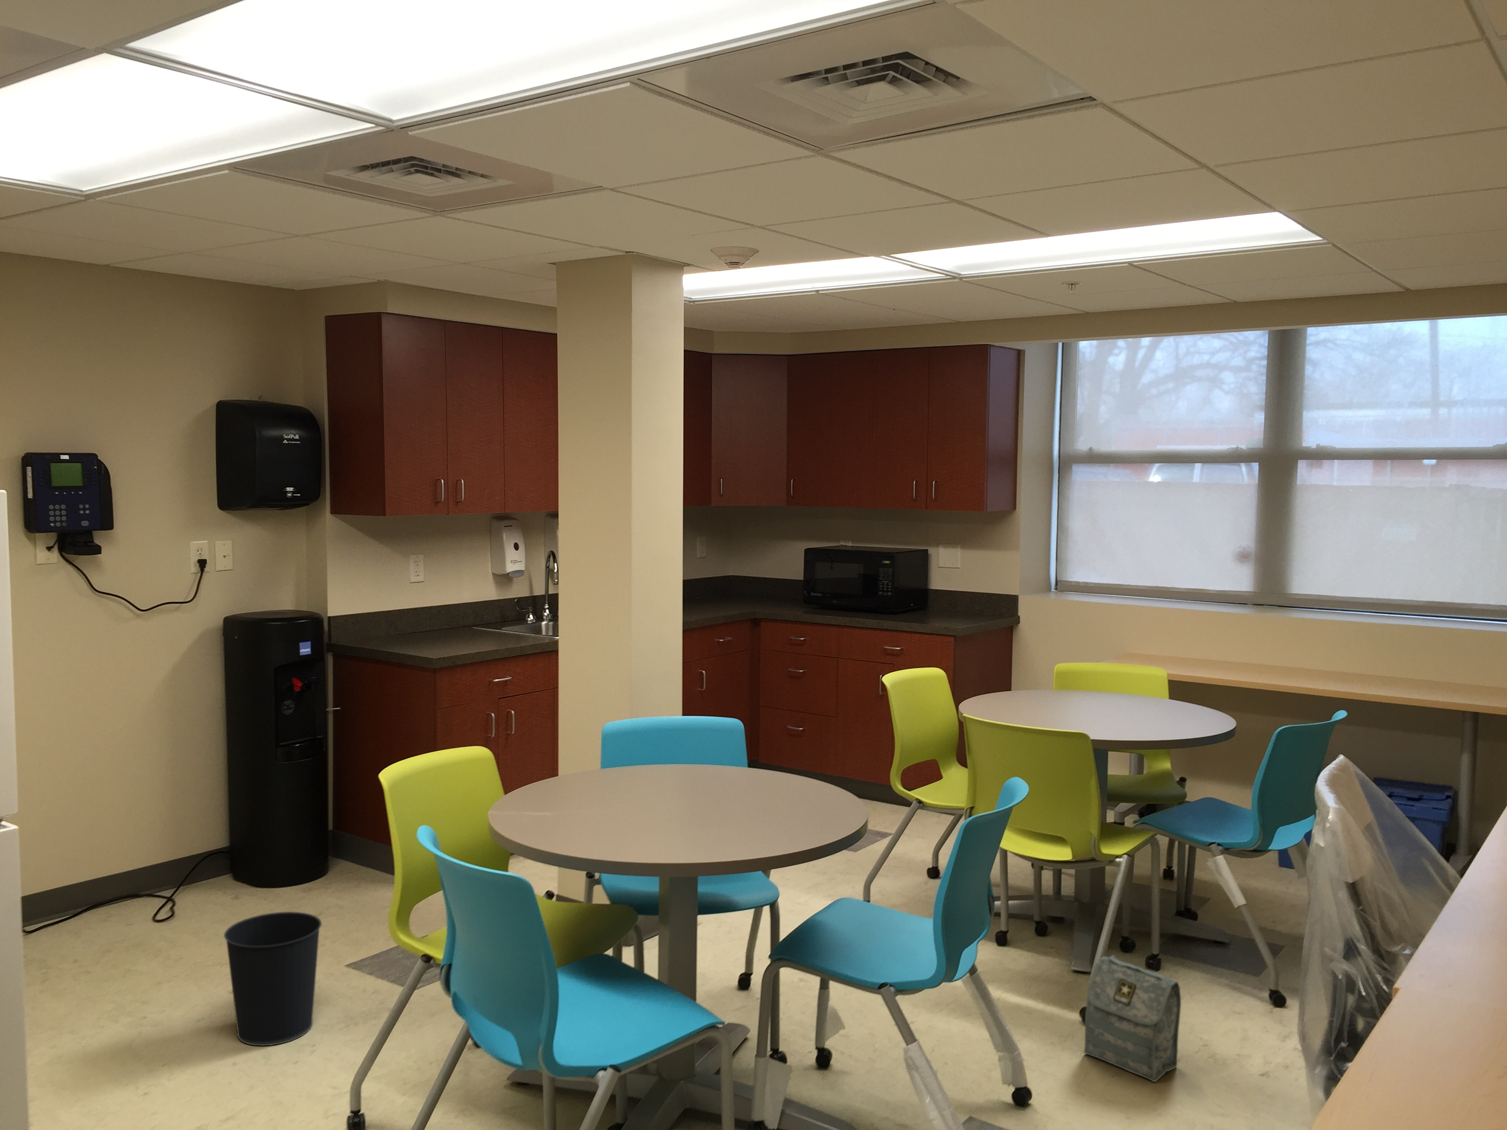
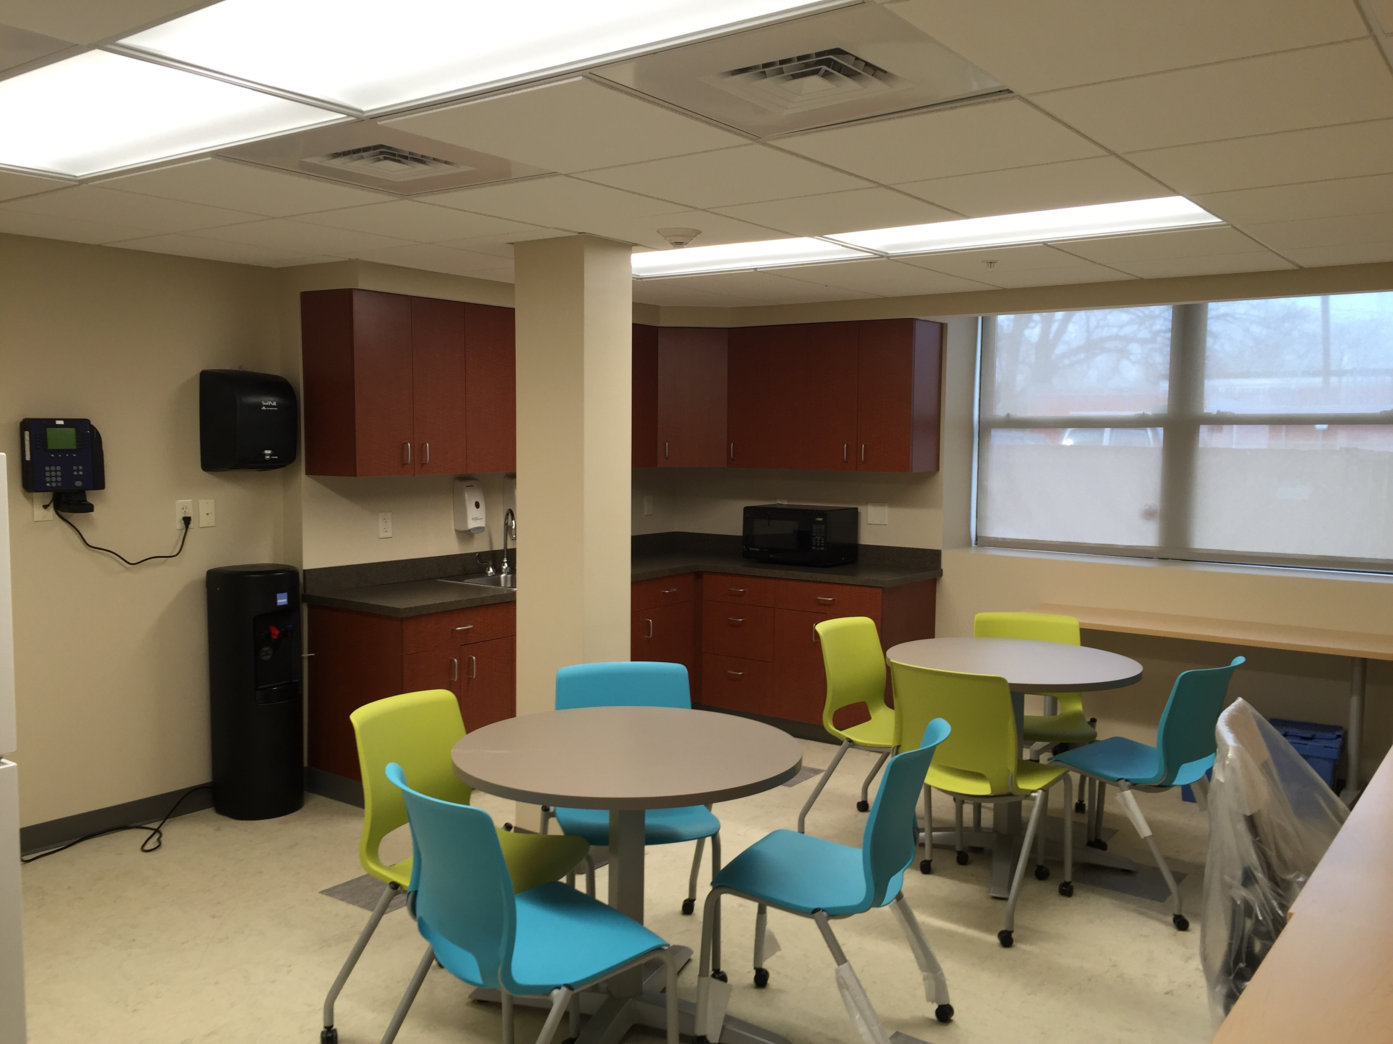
- wastebasket (274, 978)
- bag (1132, 1014)
